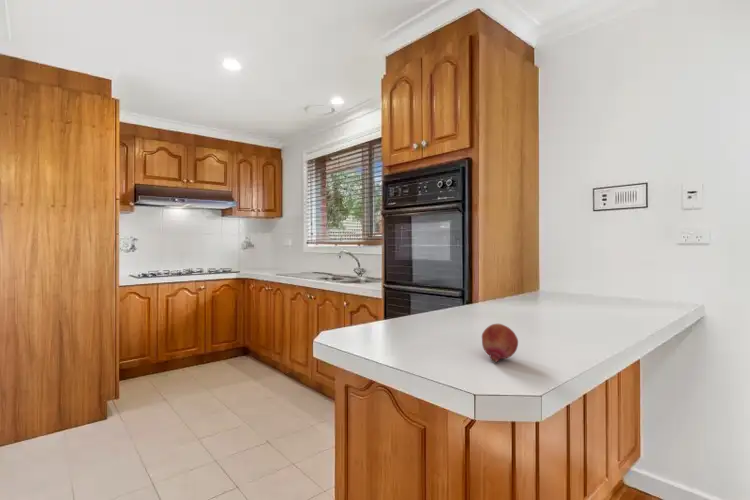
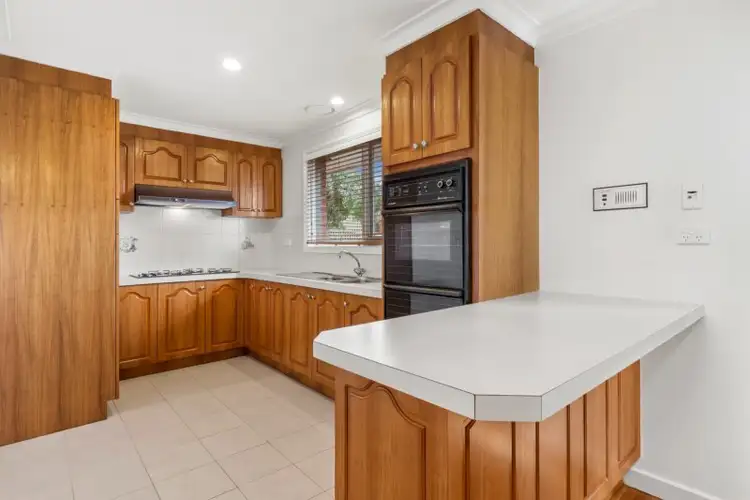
- fruit (499, 341)
